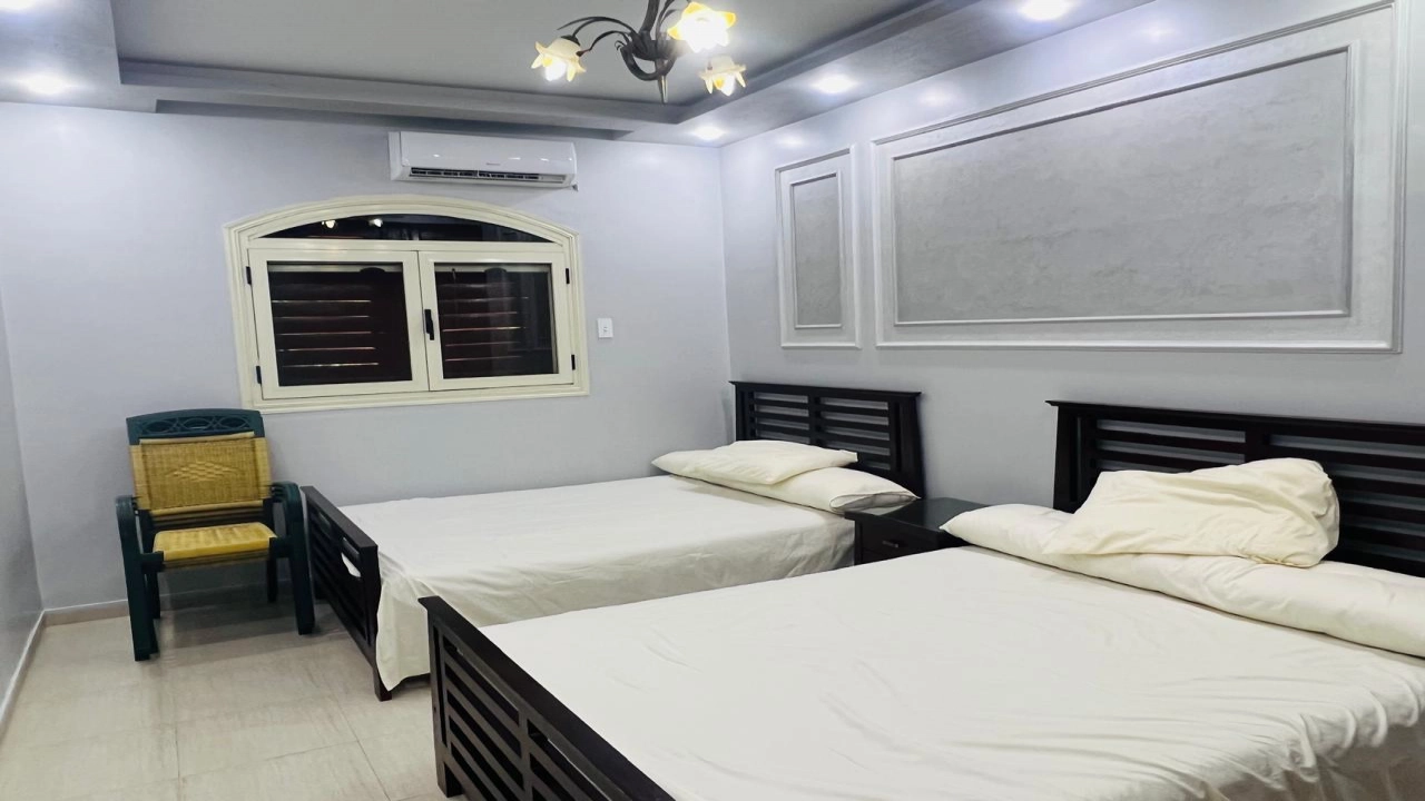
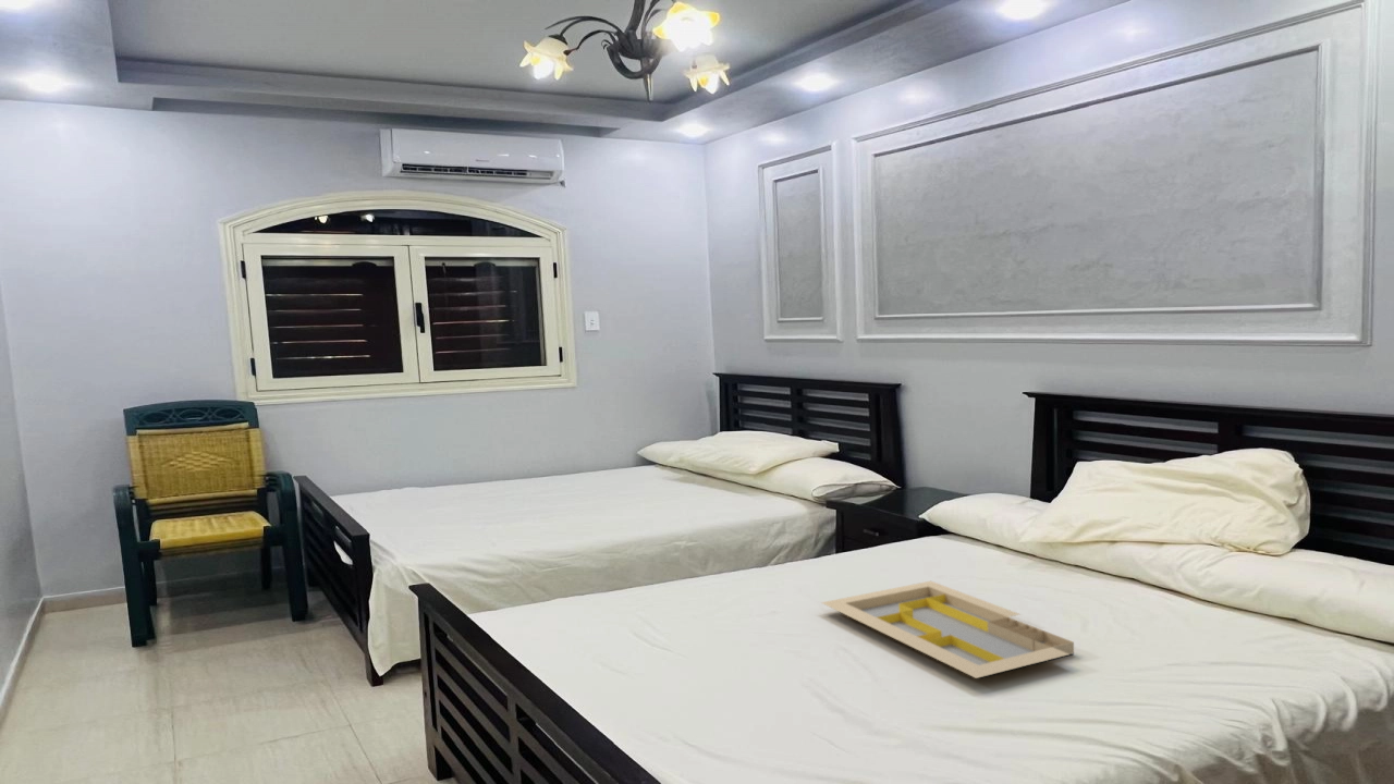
+ serving tray (950, 627)
